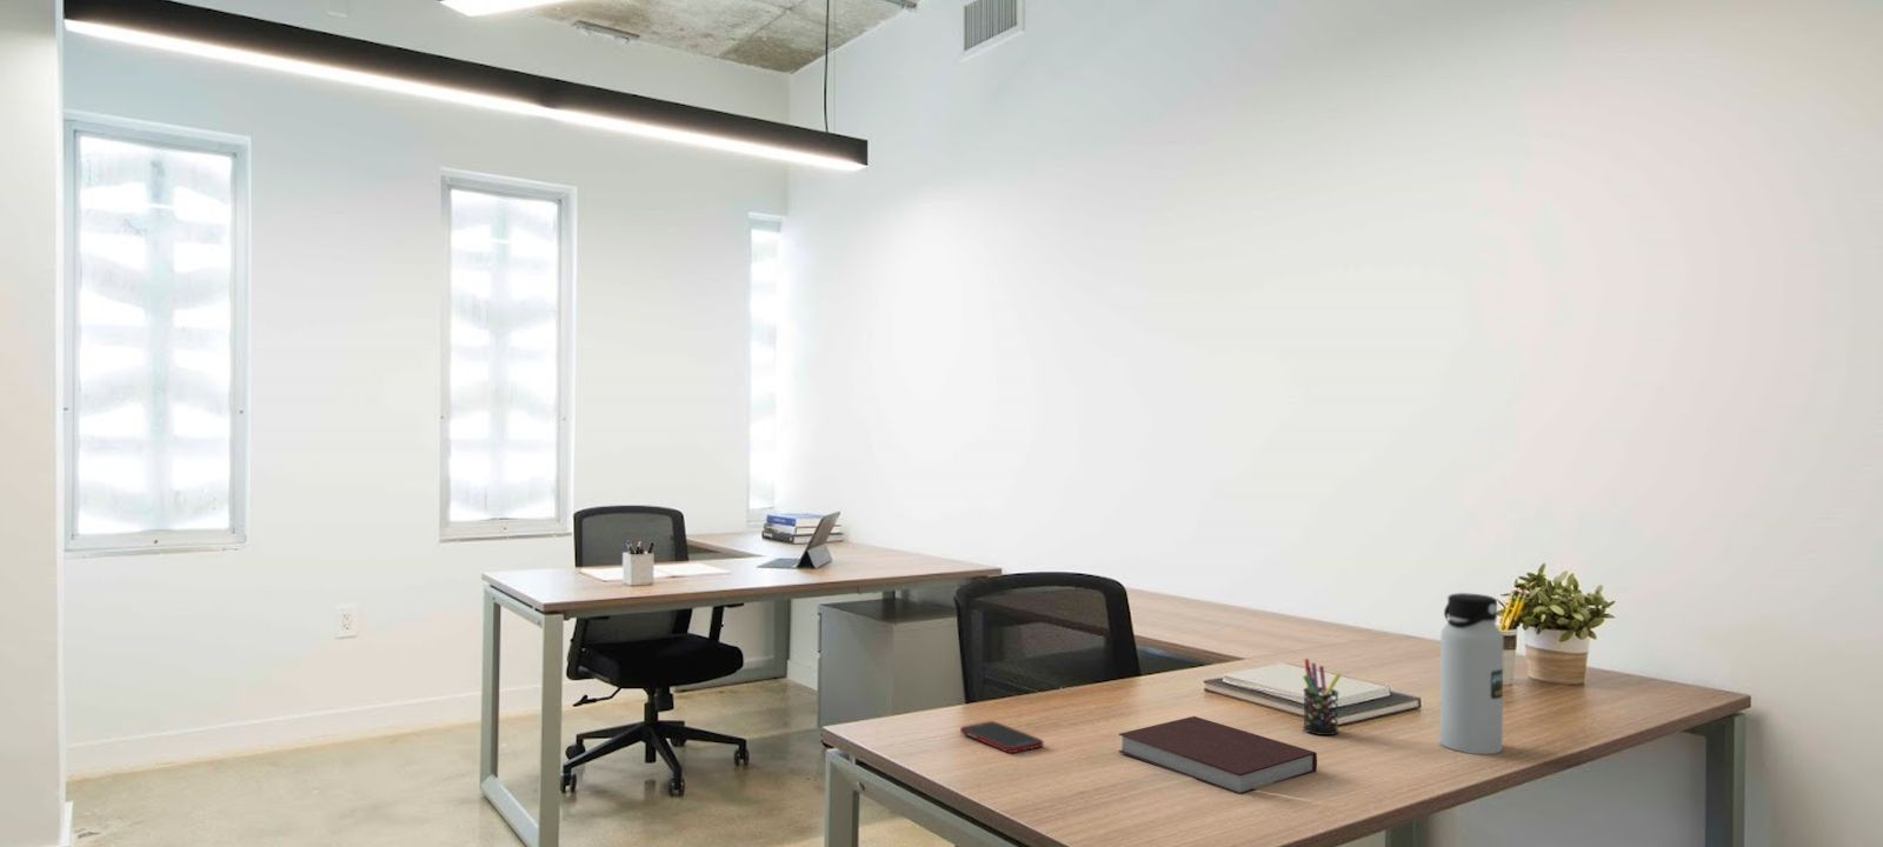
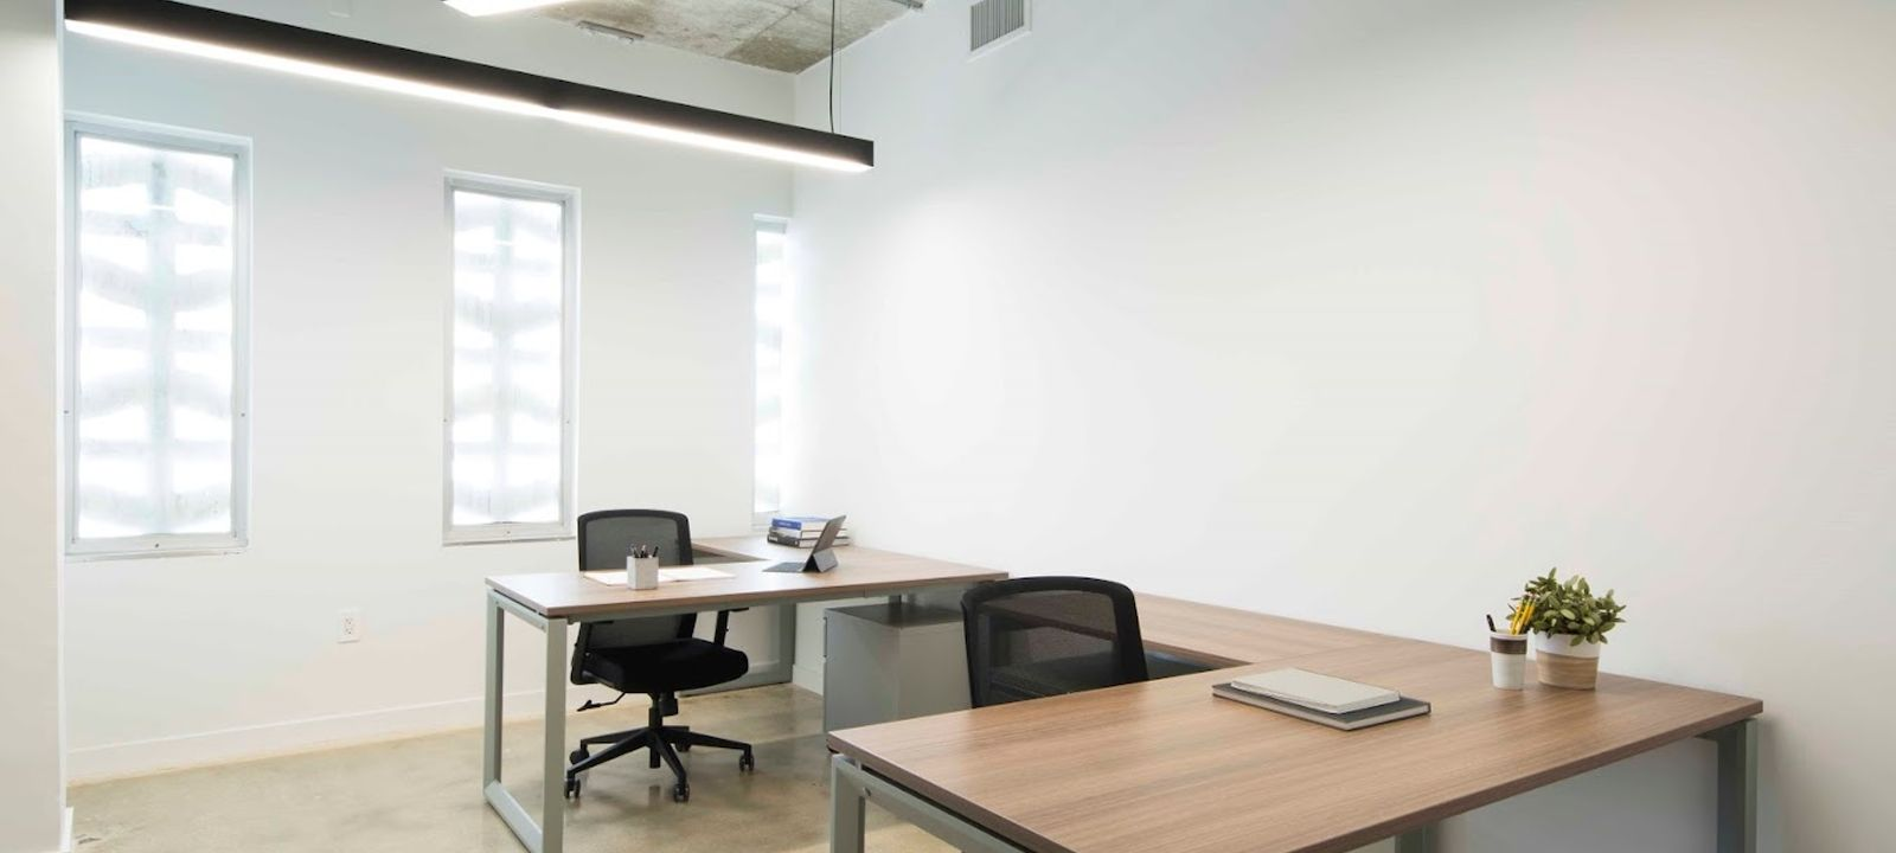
- water bottle (1471, 671)
- notebook (1214, 752)
- pen holder (1316, 696)
- cell phone (1000, 737)
